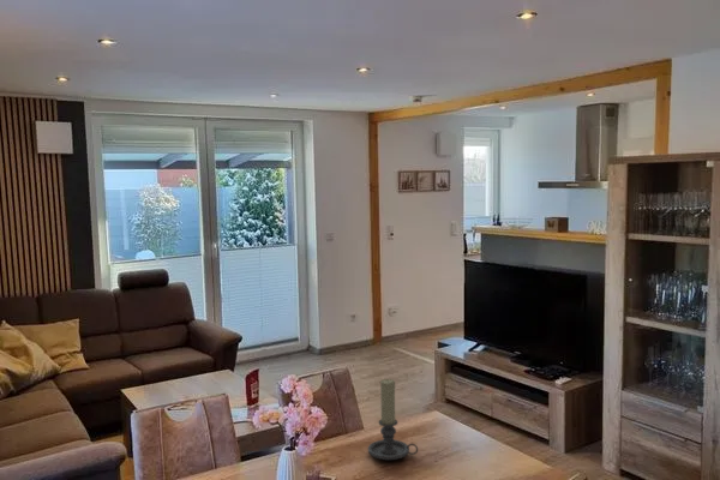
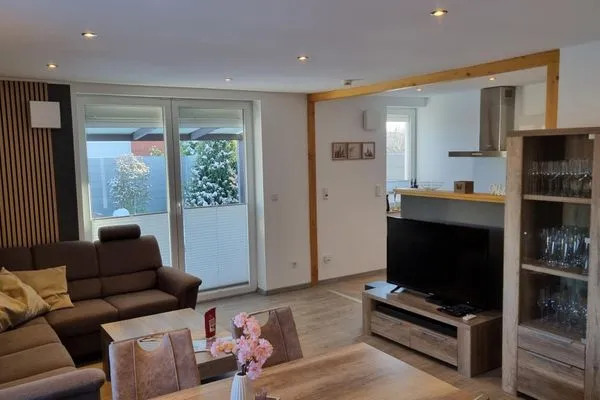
- candle holder (391, 416)
